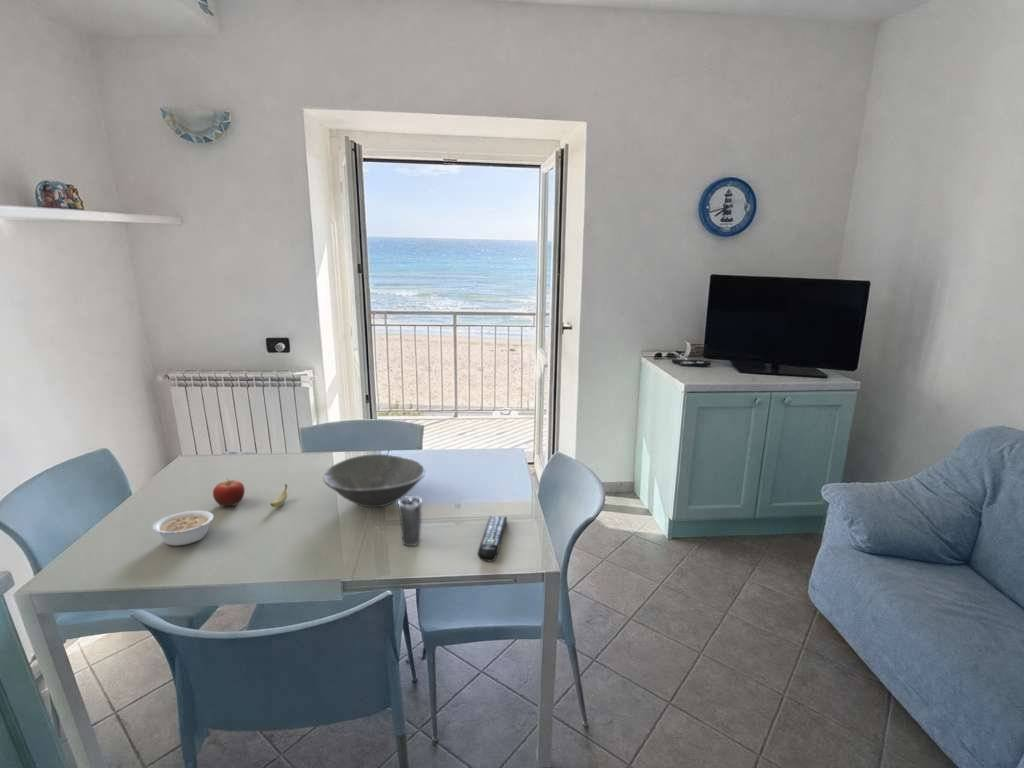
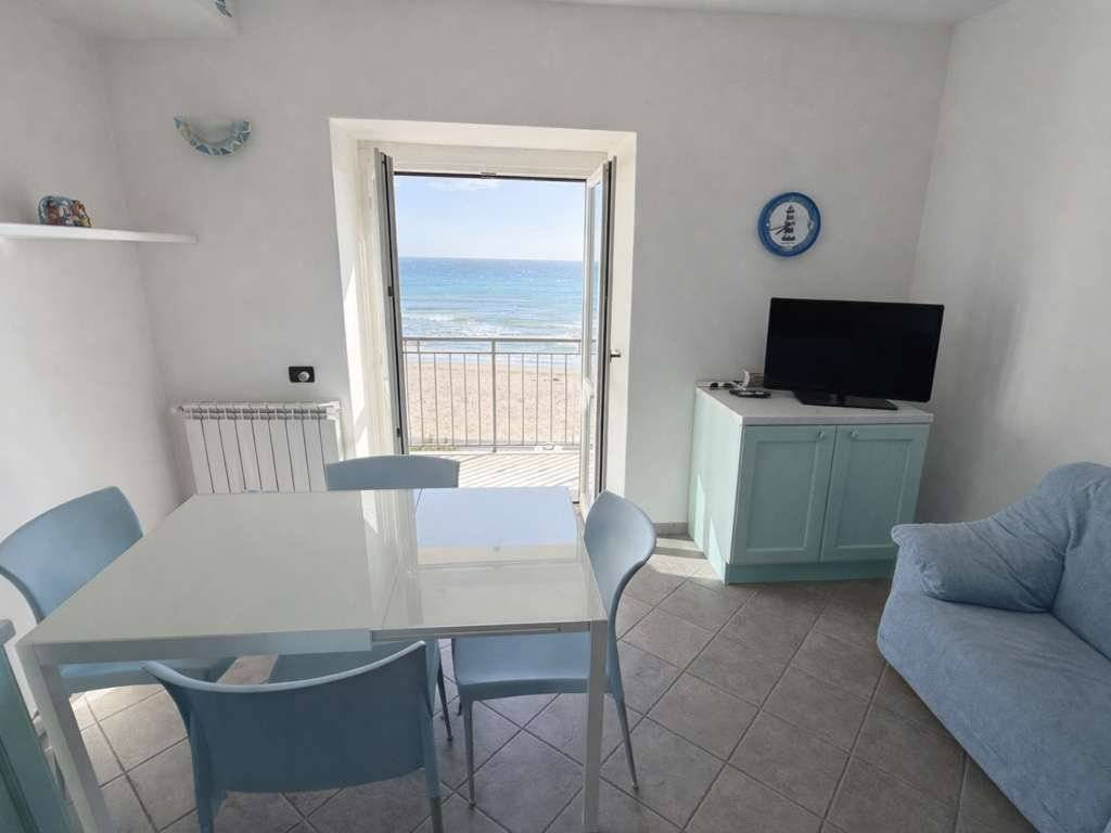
- fruit (229, 491)
- remote control (493, 535)
- bowl (375, 486)
- banana (279, 497)
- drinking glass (410, 521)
- legume (187, 527)
